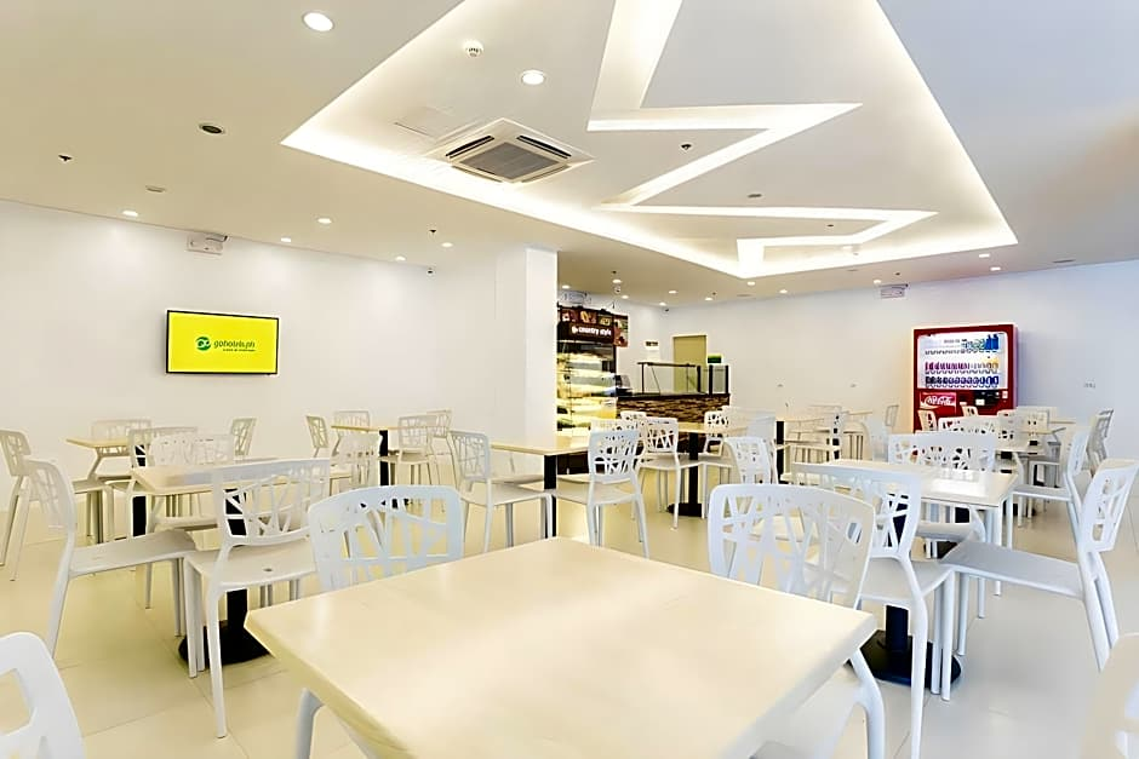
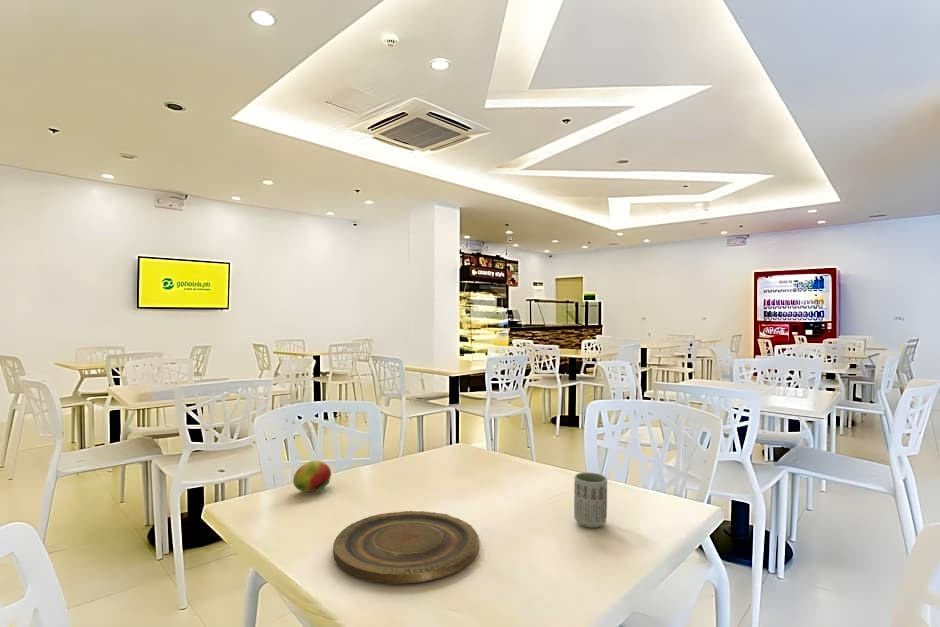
+ plate (407, 542)
+ cup (590, 499)
+ fruit (312, 475)
